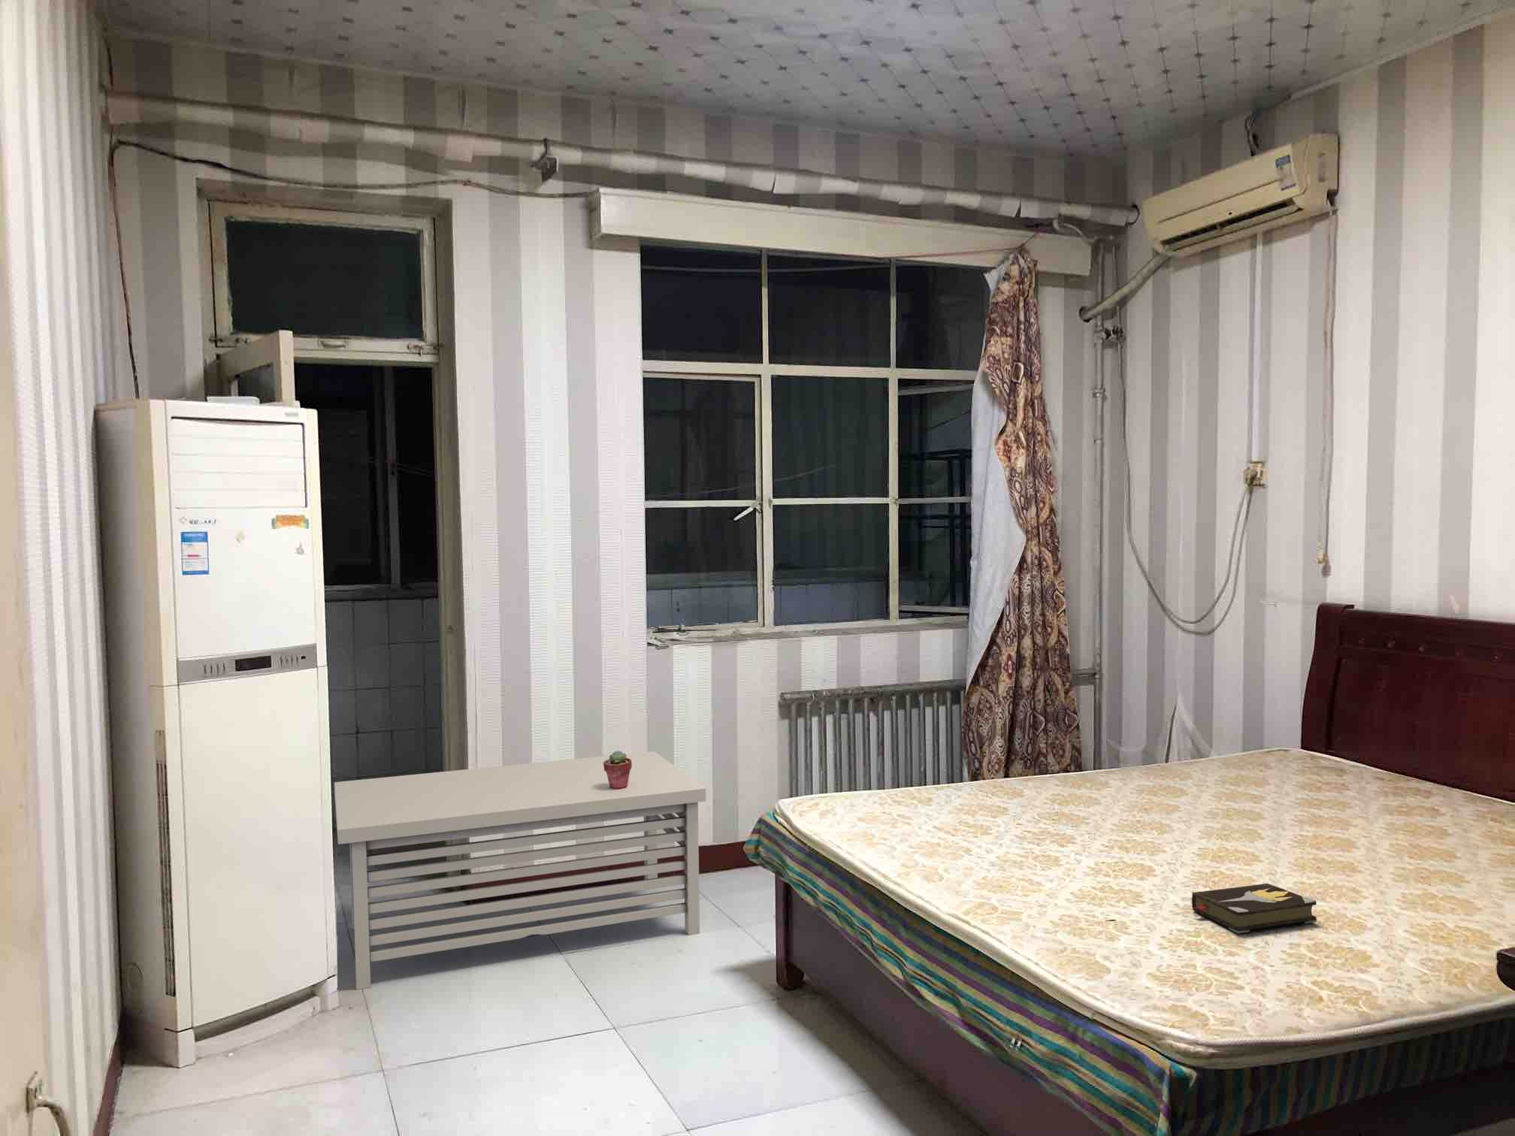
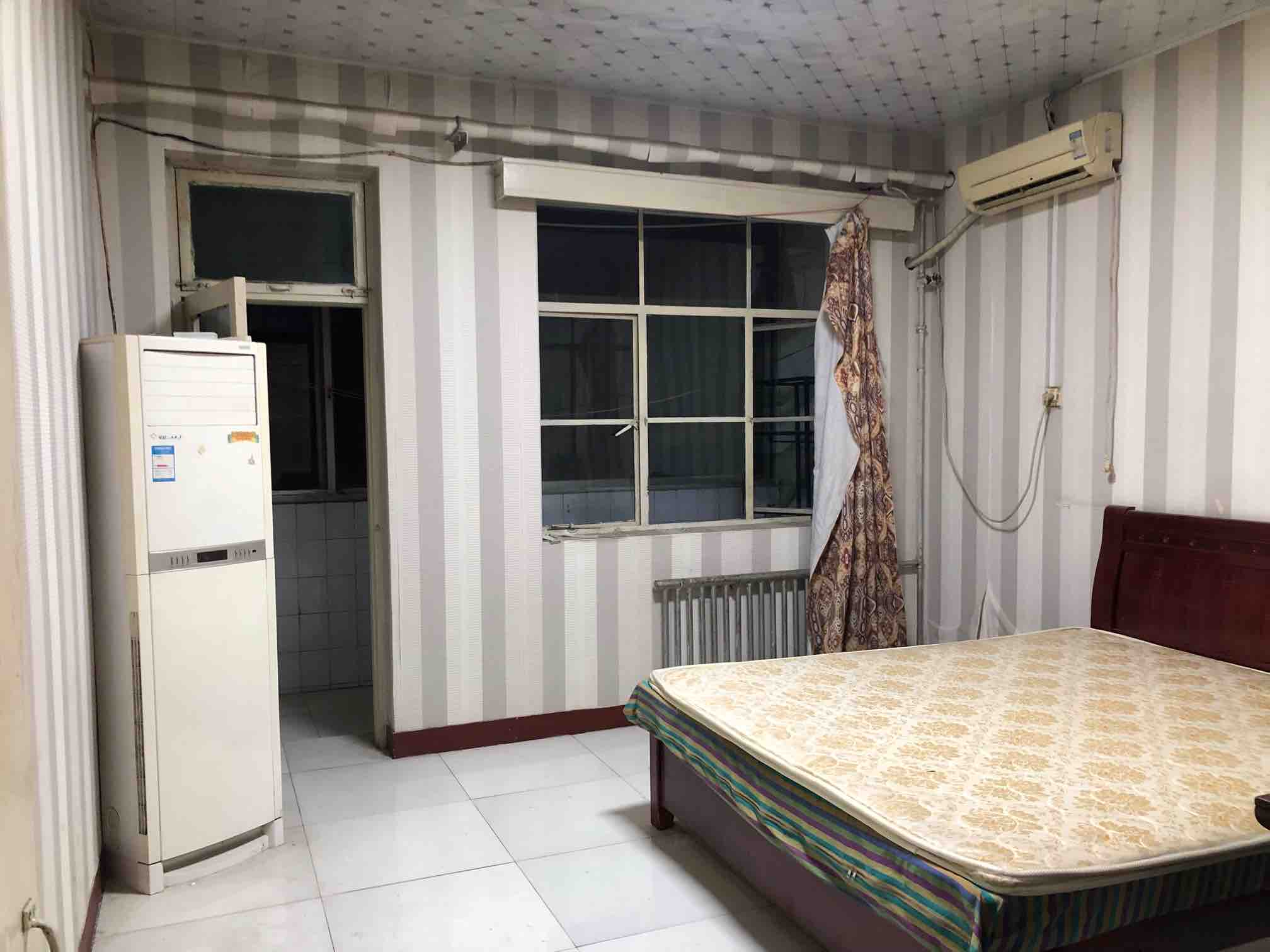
- hardback book (1253, 905)
- potted succulent (618, 767)
- storage bench (519, 857)
